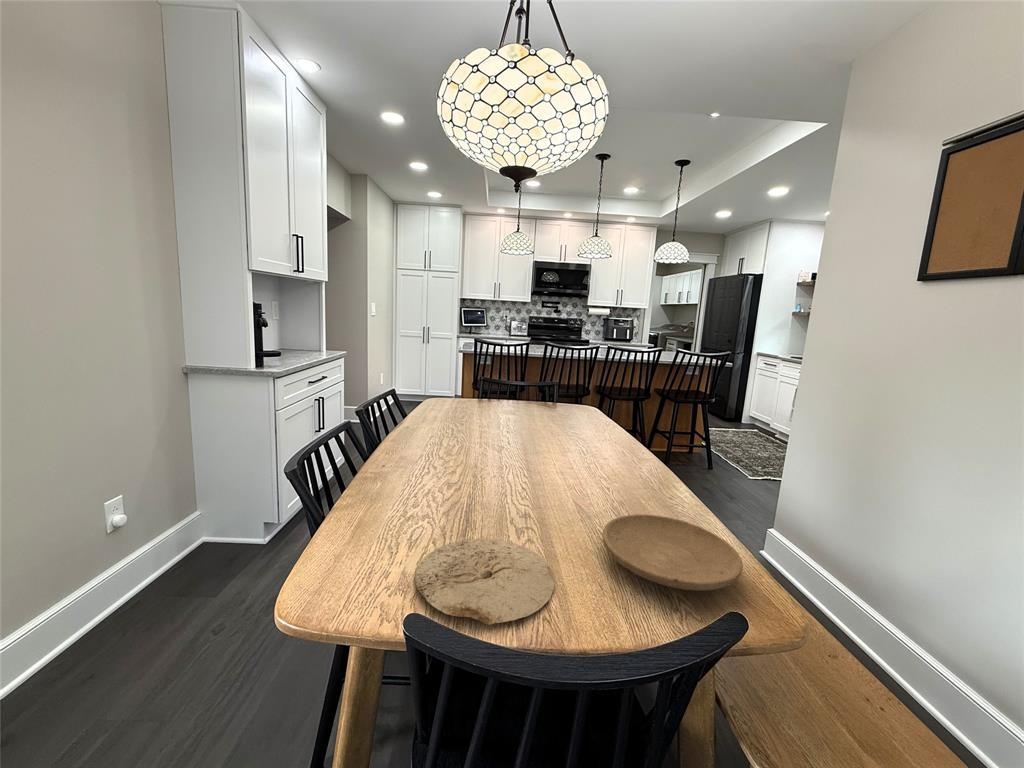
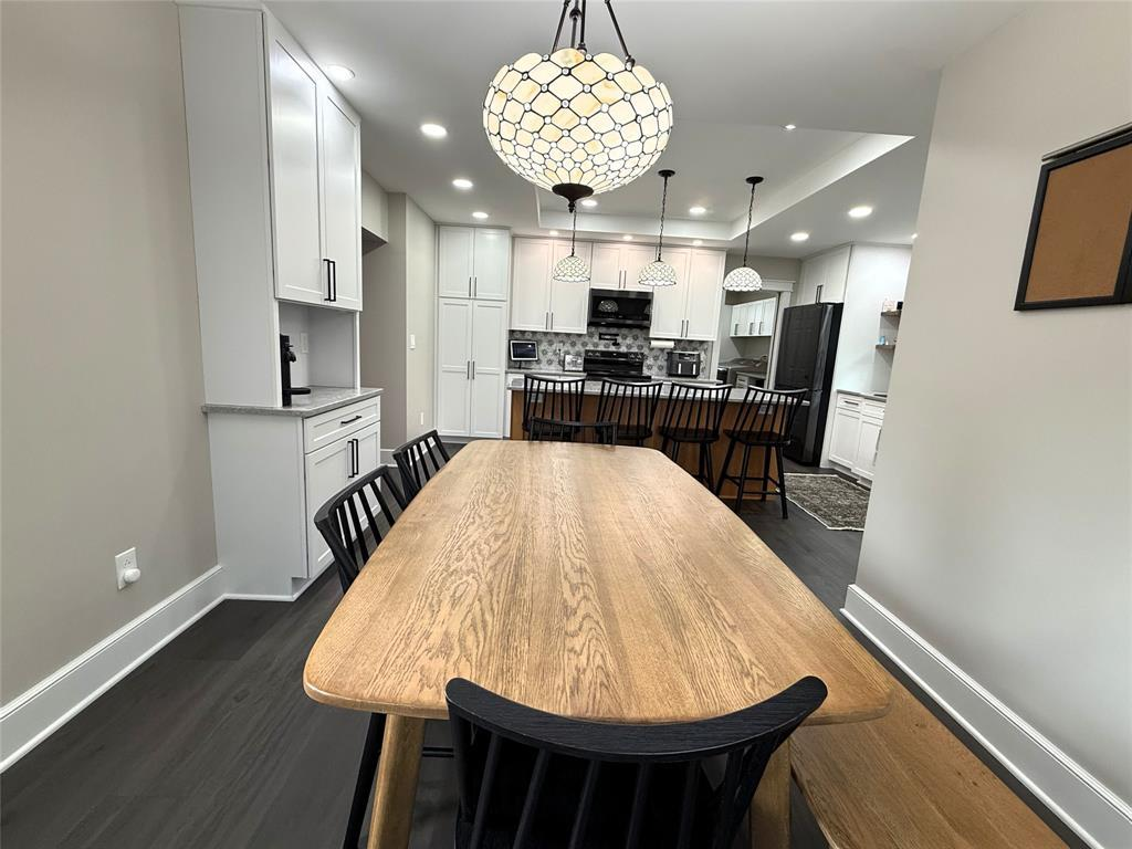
- plate (485, 572)
- plate (667, 553)
